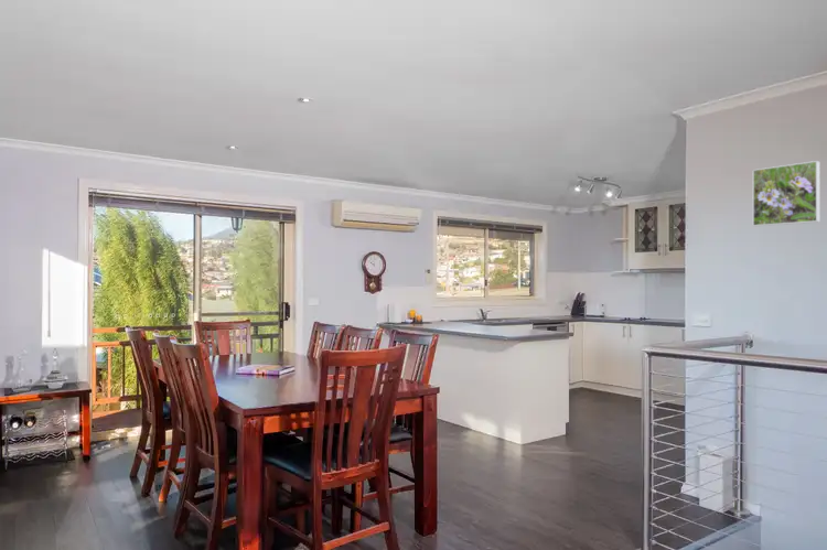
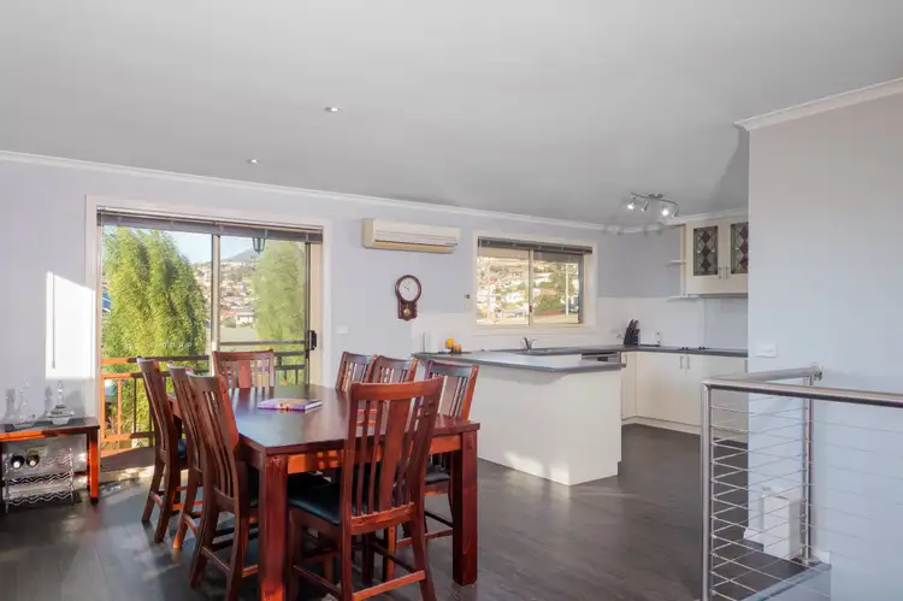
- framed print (784, 194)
